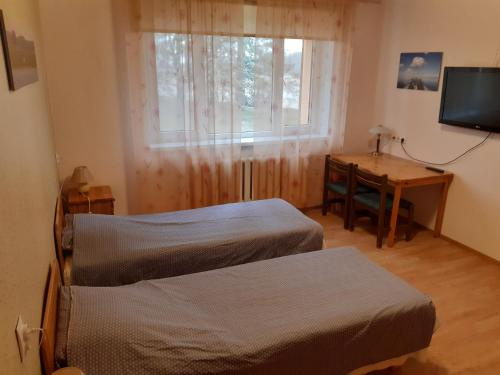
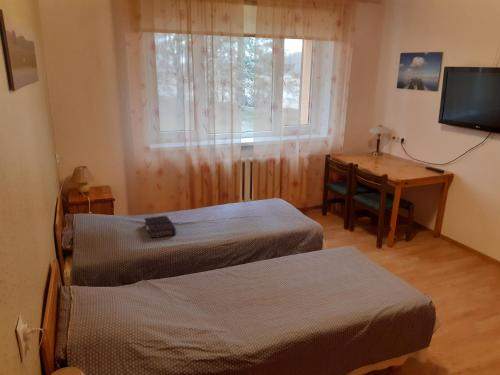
+ book (159, 226)
